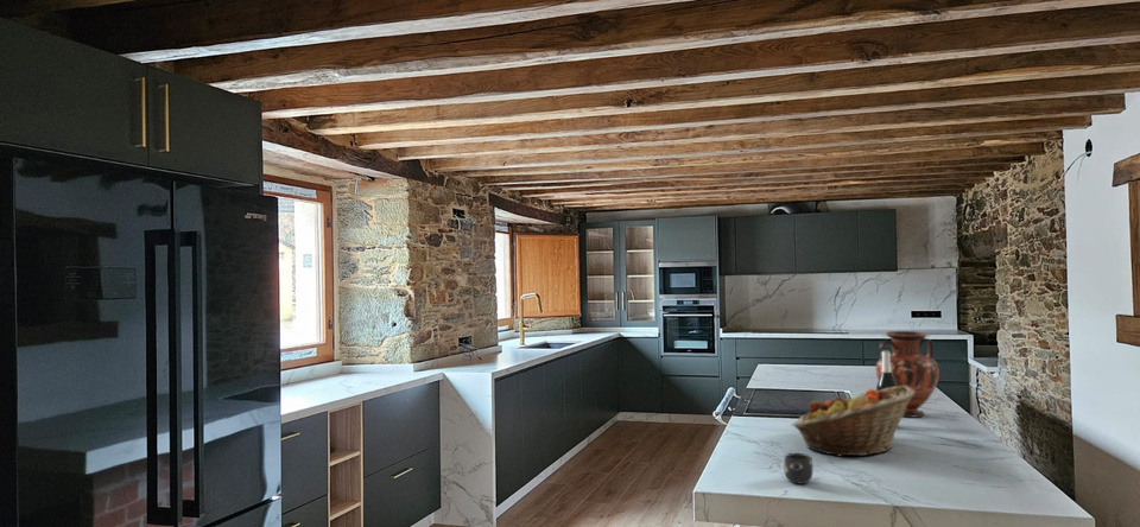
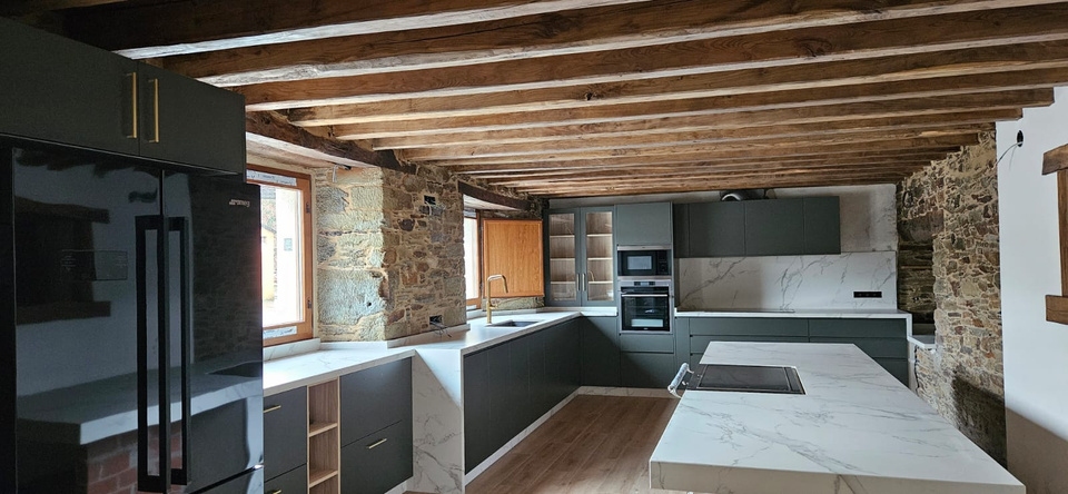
- fruit basket (853, 417)
- mug (799, 466)
- vase (906, 373)
- wine bottle (886, 387)
